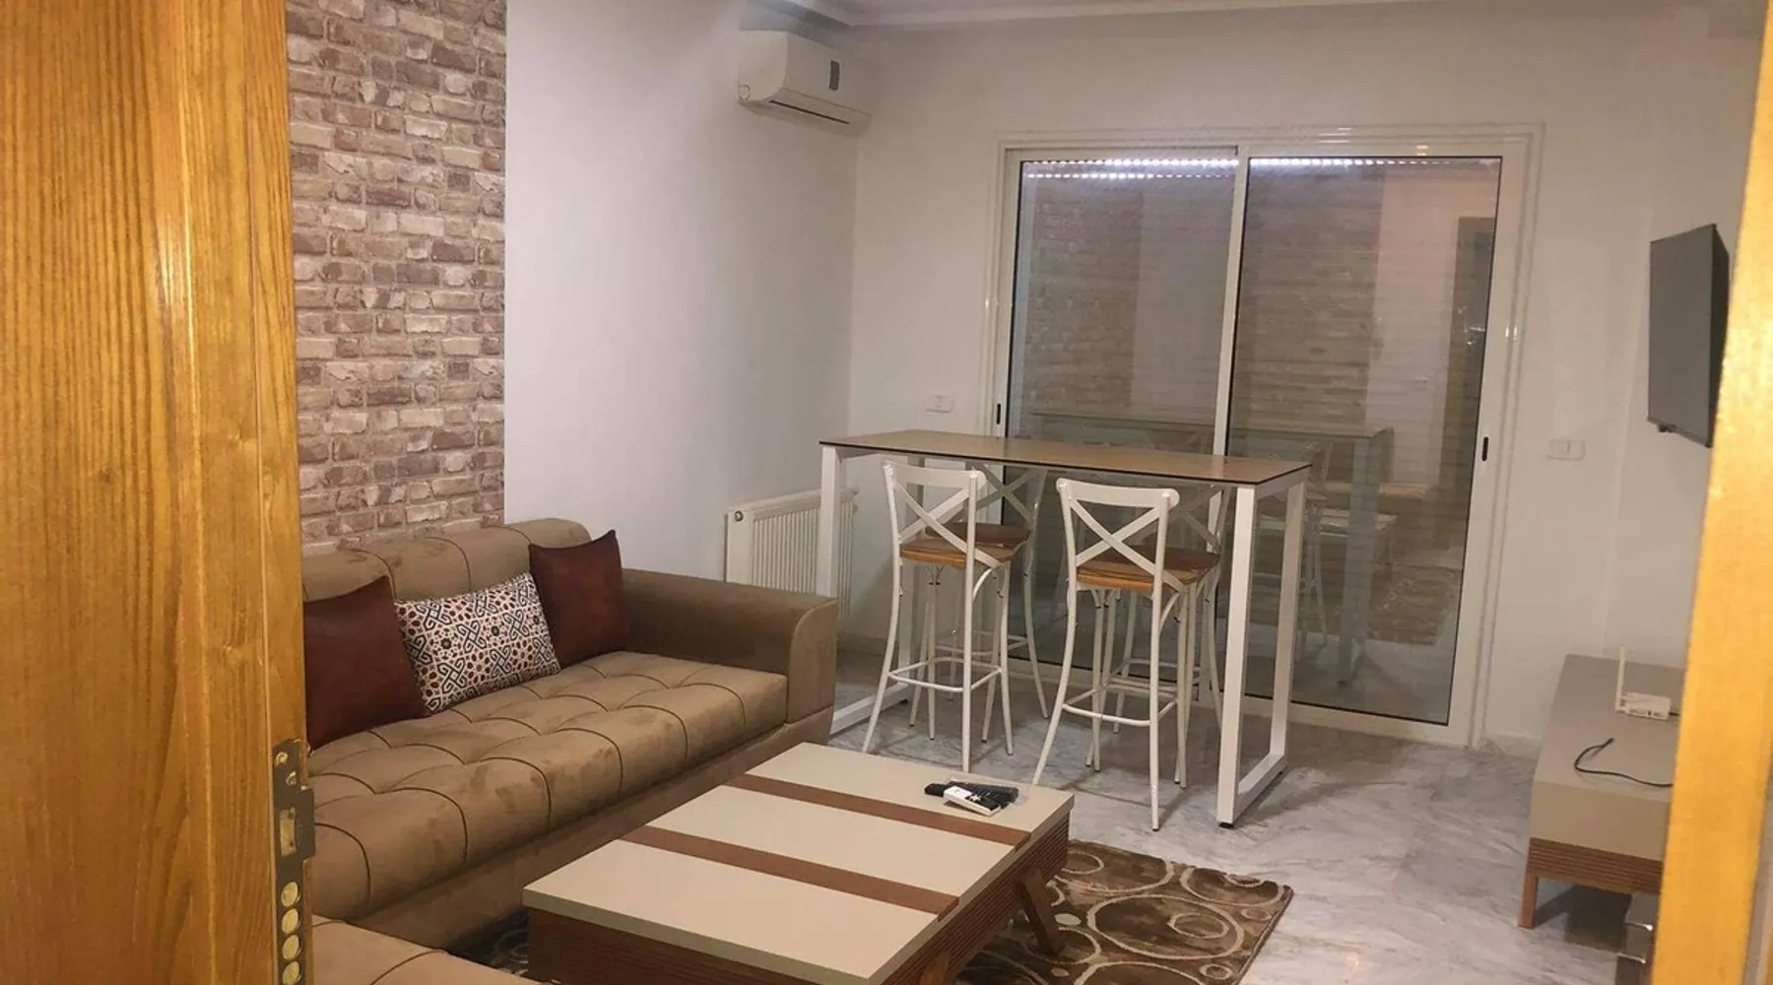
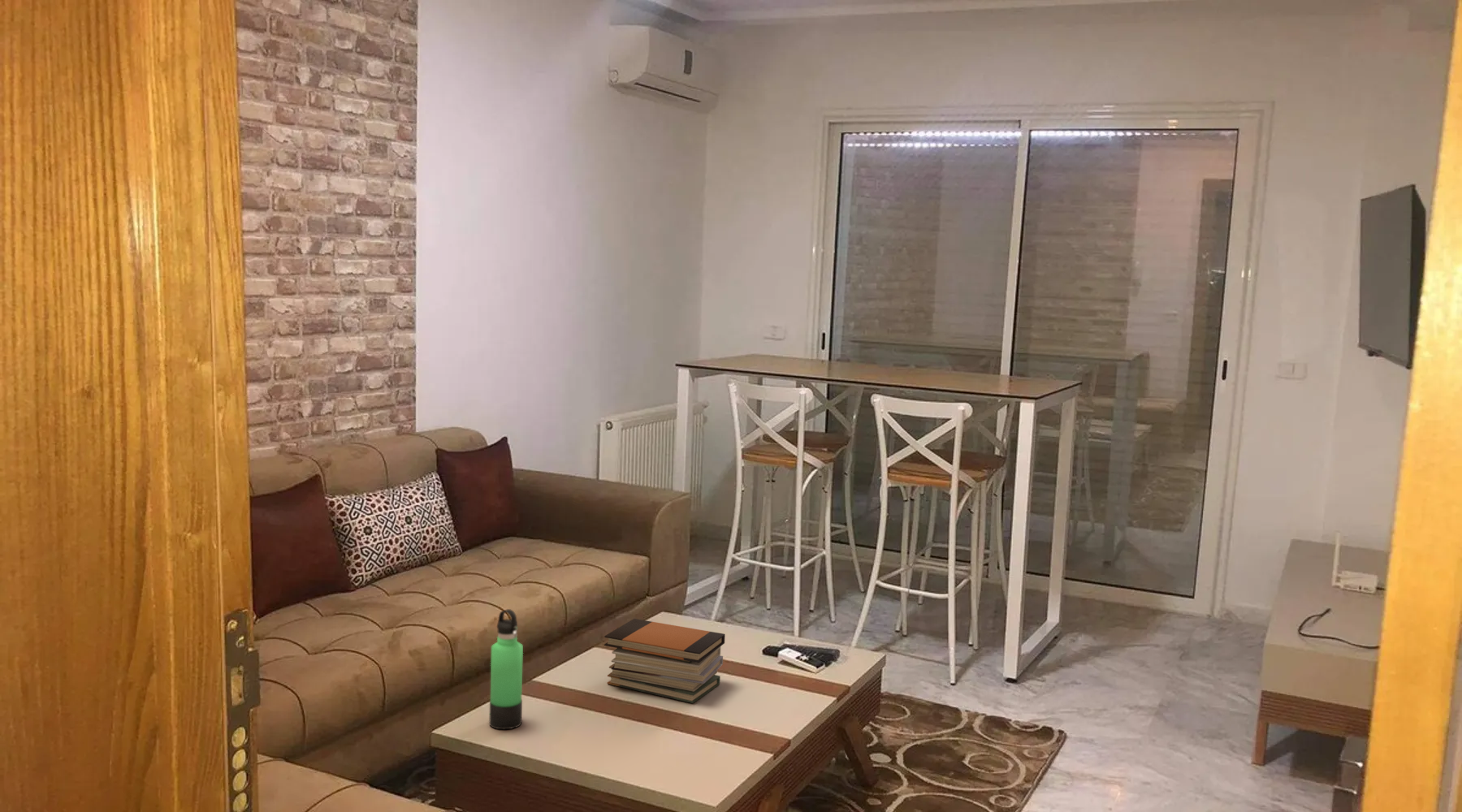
+ thermos bottle (506, 667)
+ book stack (665, 659)
